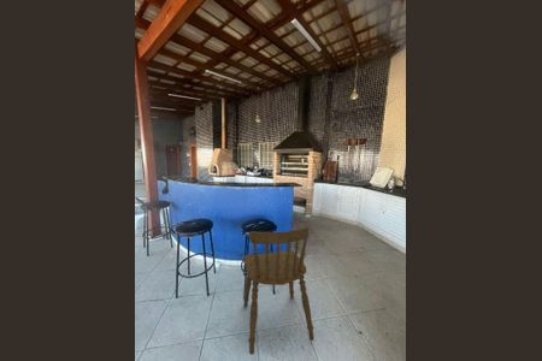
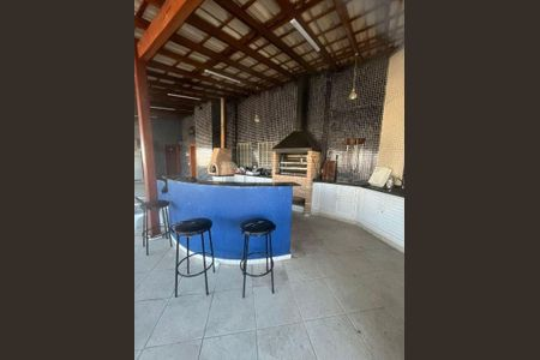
- dining chair (275, 272)
